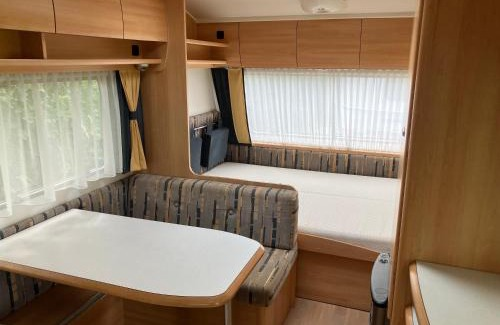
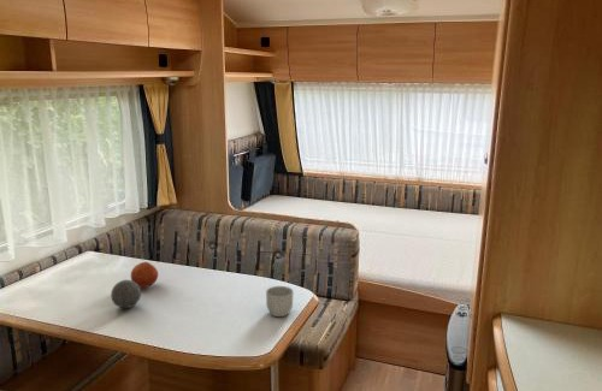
+ mug (281, 300)
+ decorative ball (125, 294)
+ fruit (143, 274)
